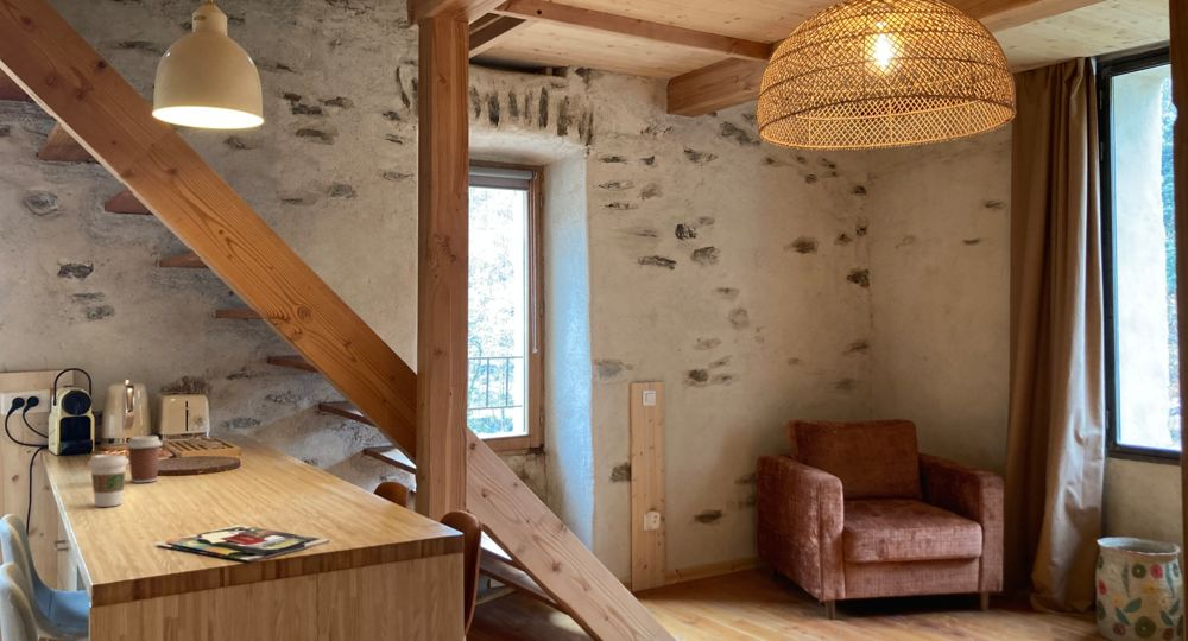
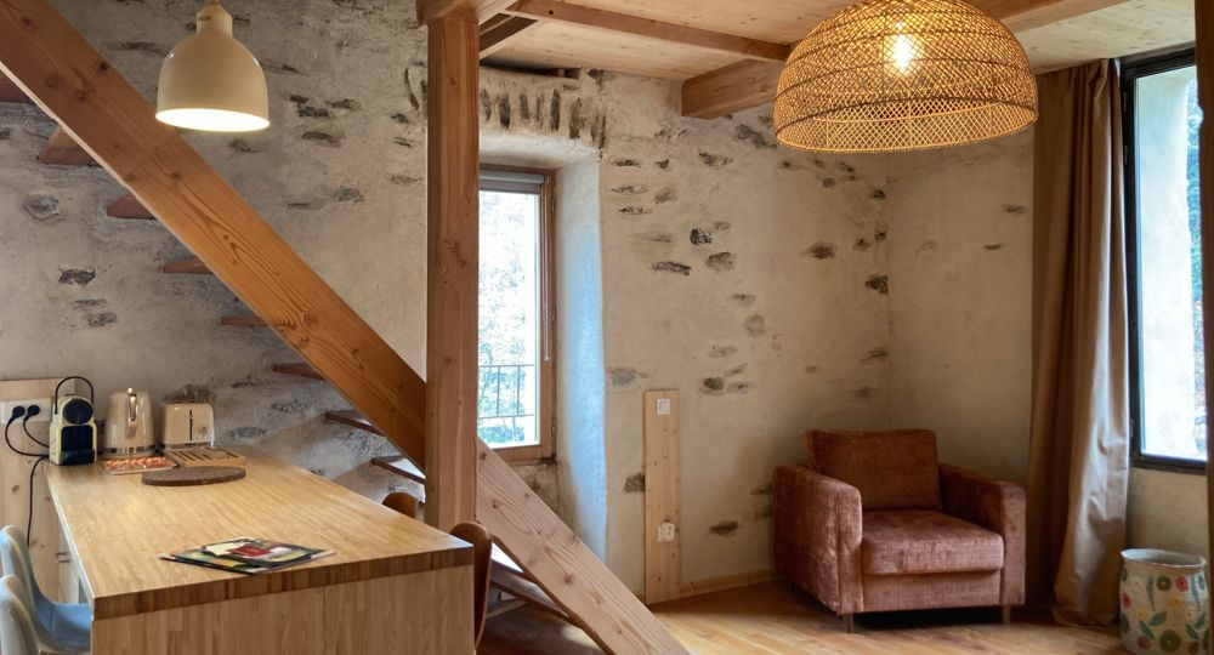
- coffee cup (144, 458)
- coffee cup (108, 480)
